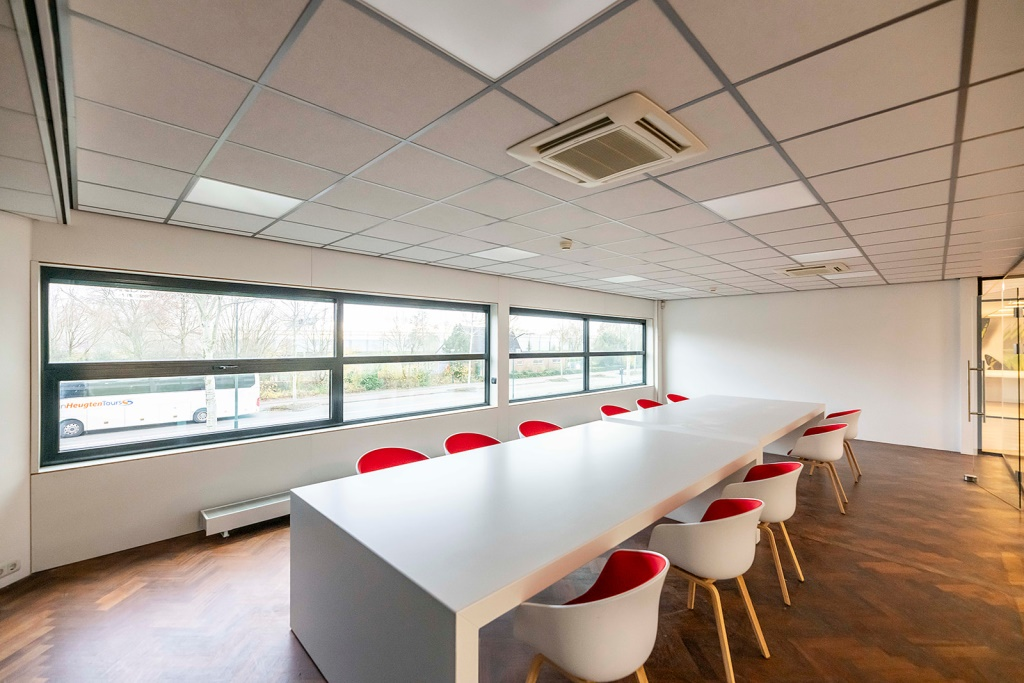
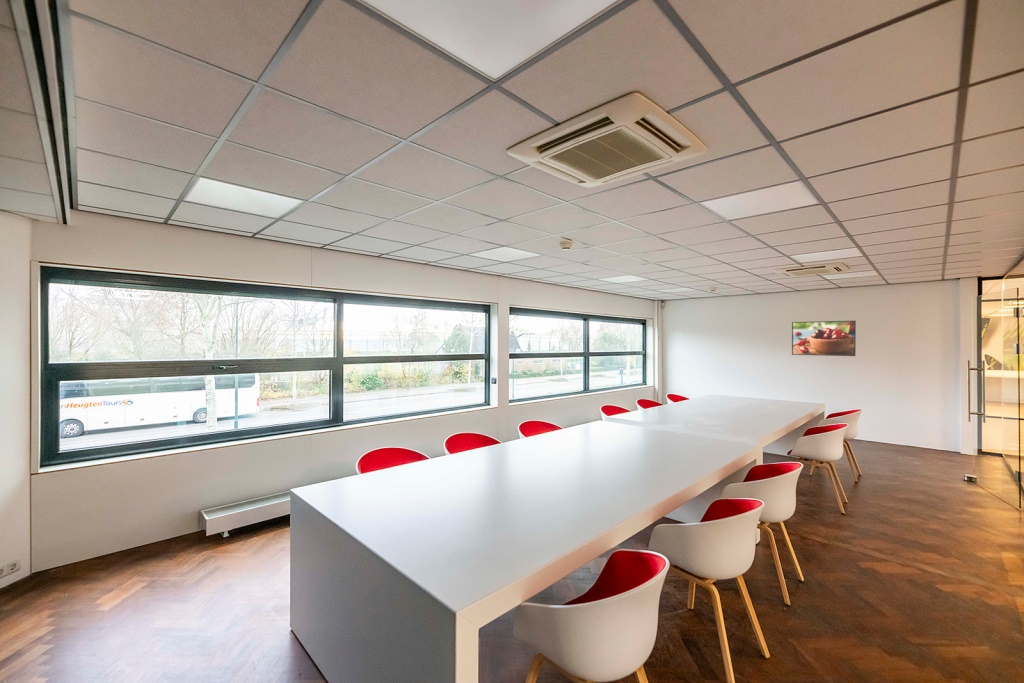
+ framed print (822, 338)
